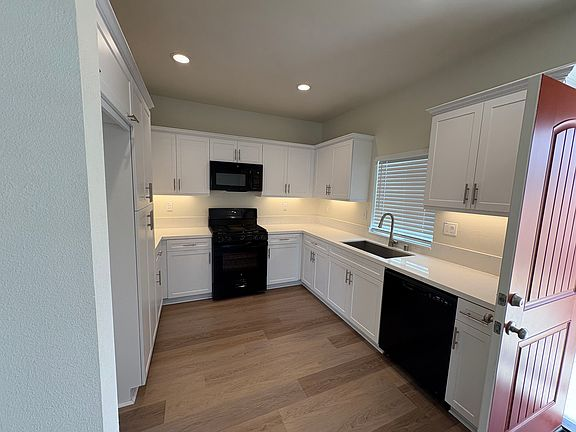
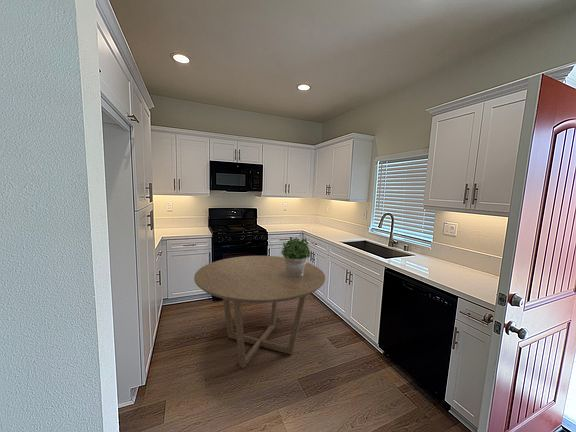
+ potted plant (297, 255)
+ dining table (260, 302)
